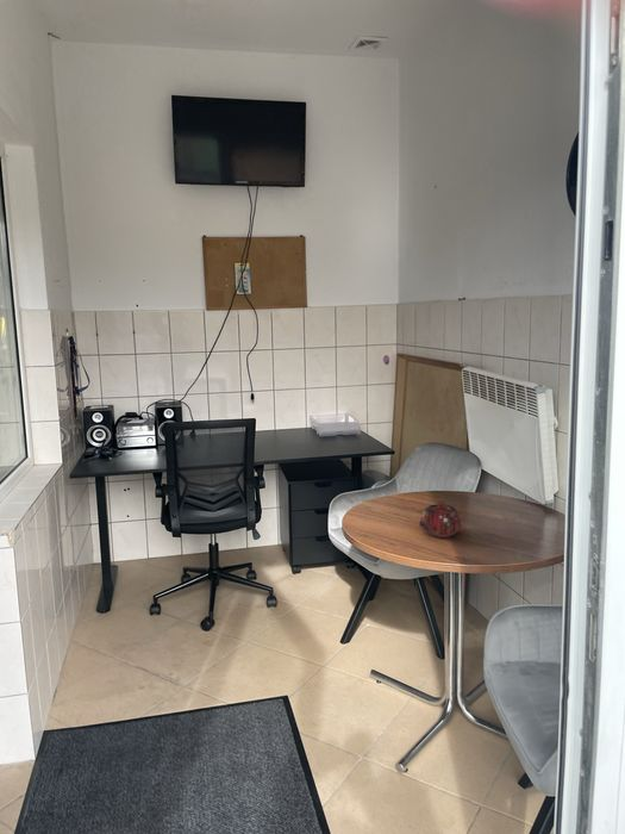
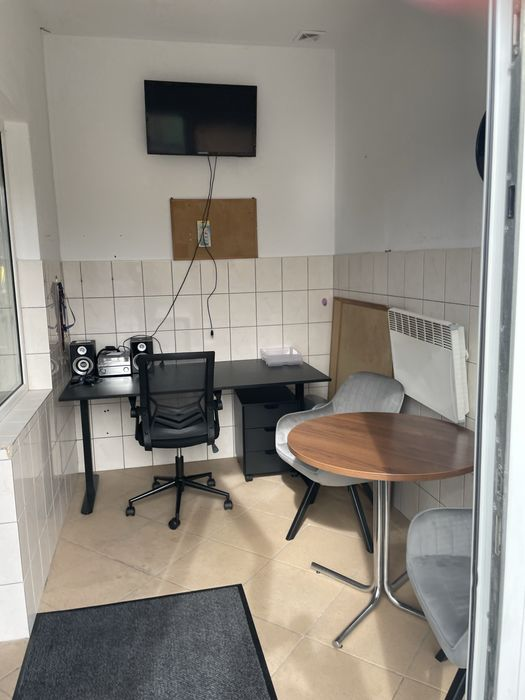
- teapot (439, 517)
